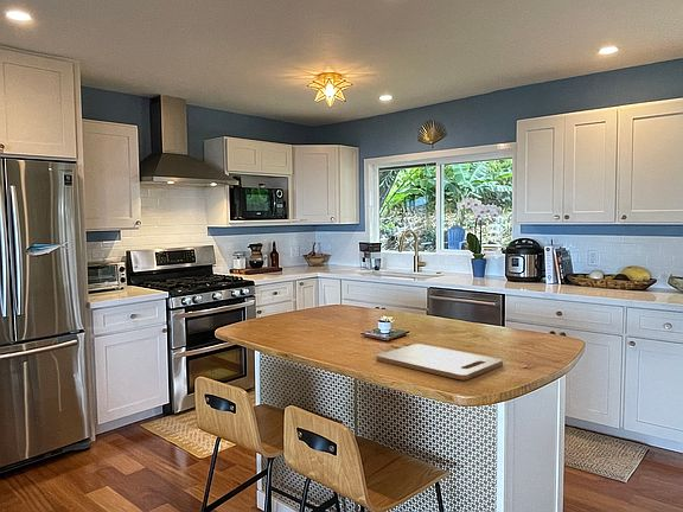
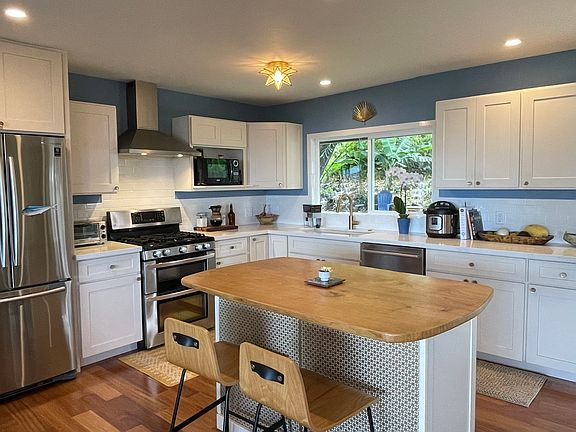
- cutting board (438, 359)
